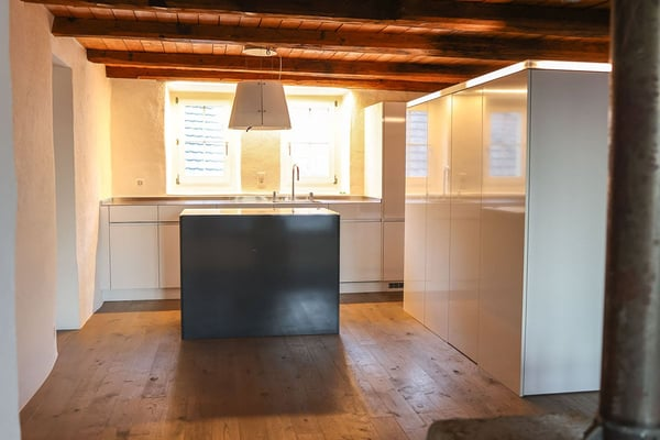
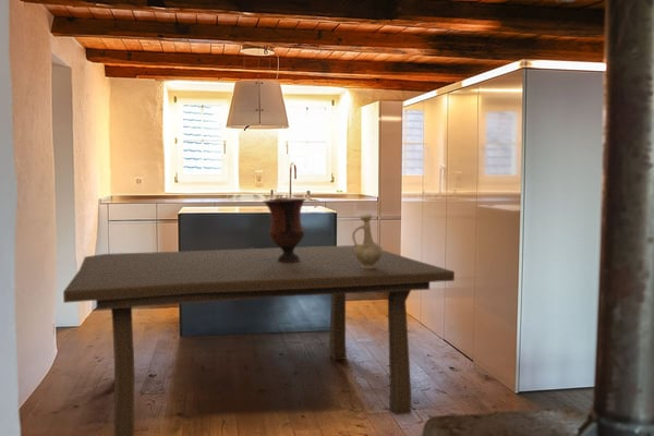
+ dining table (254, 298)
+ vase (284, 229)
+ pitcher (366, 240)
